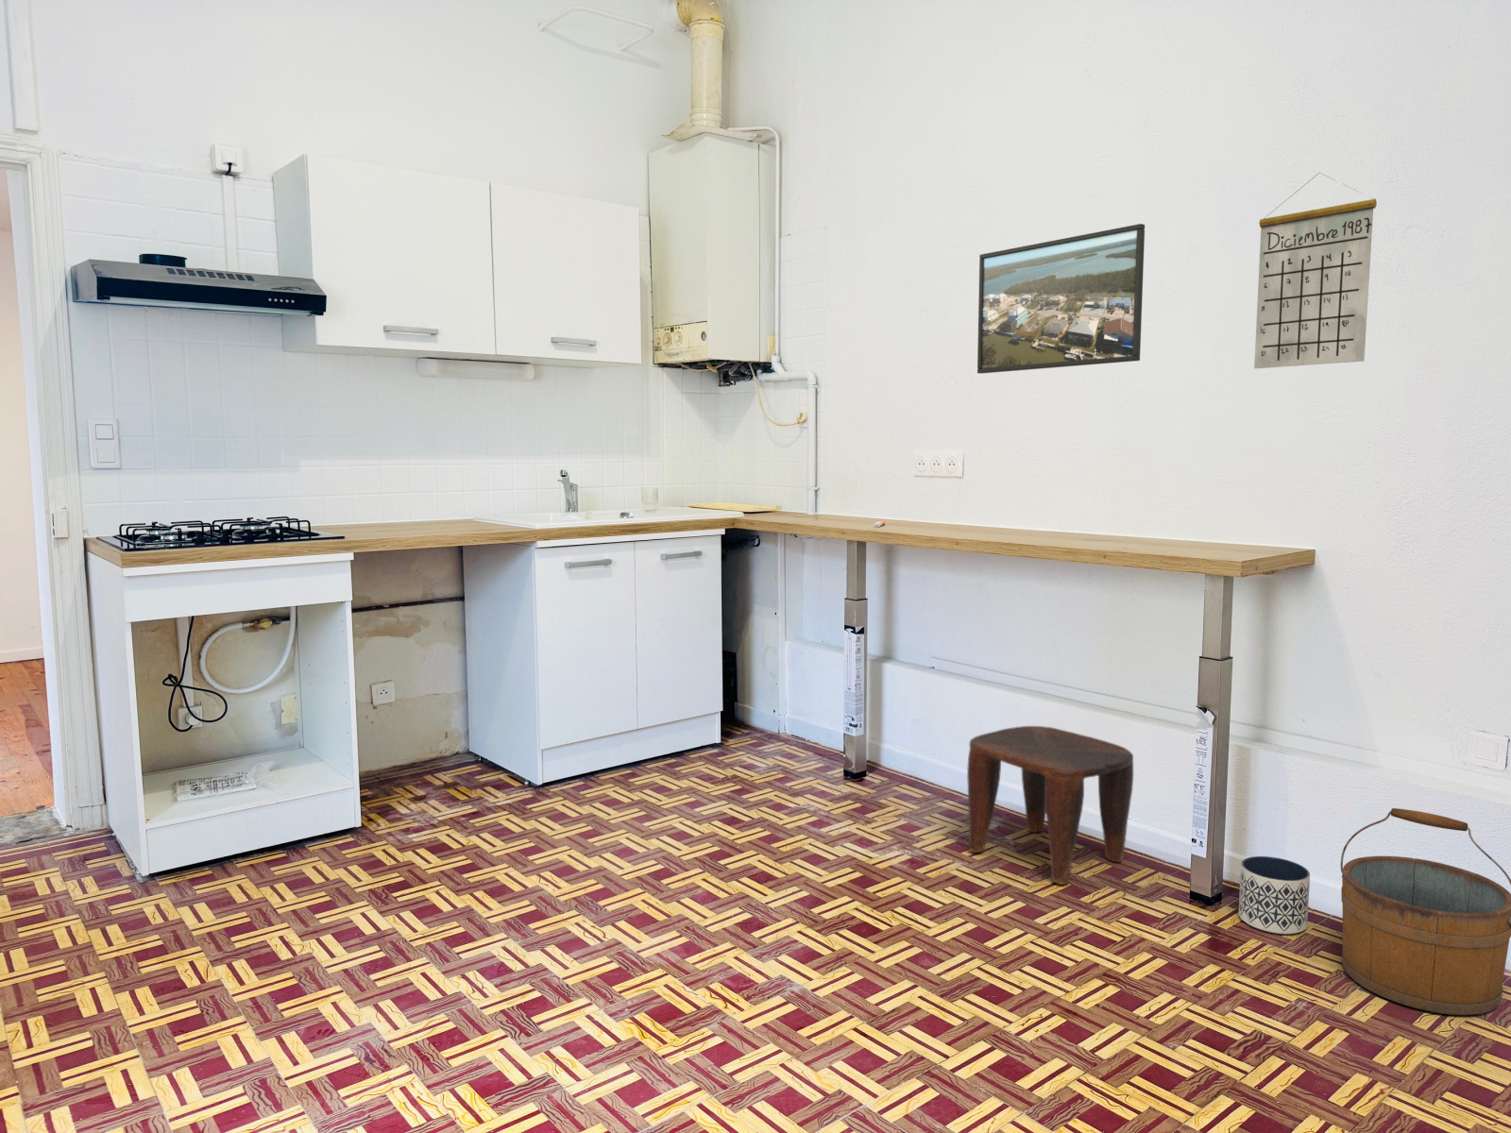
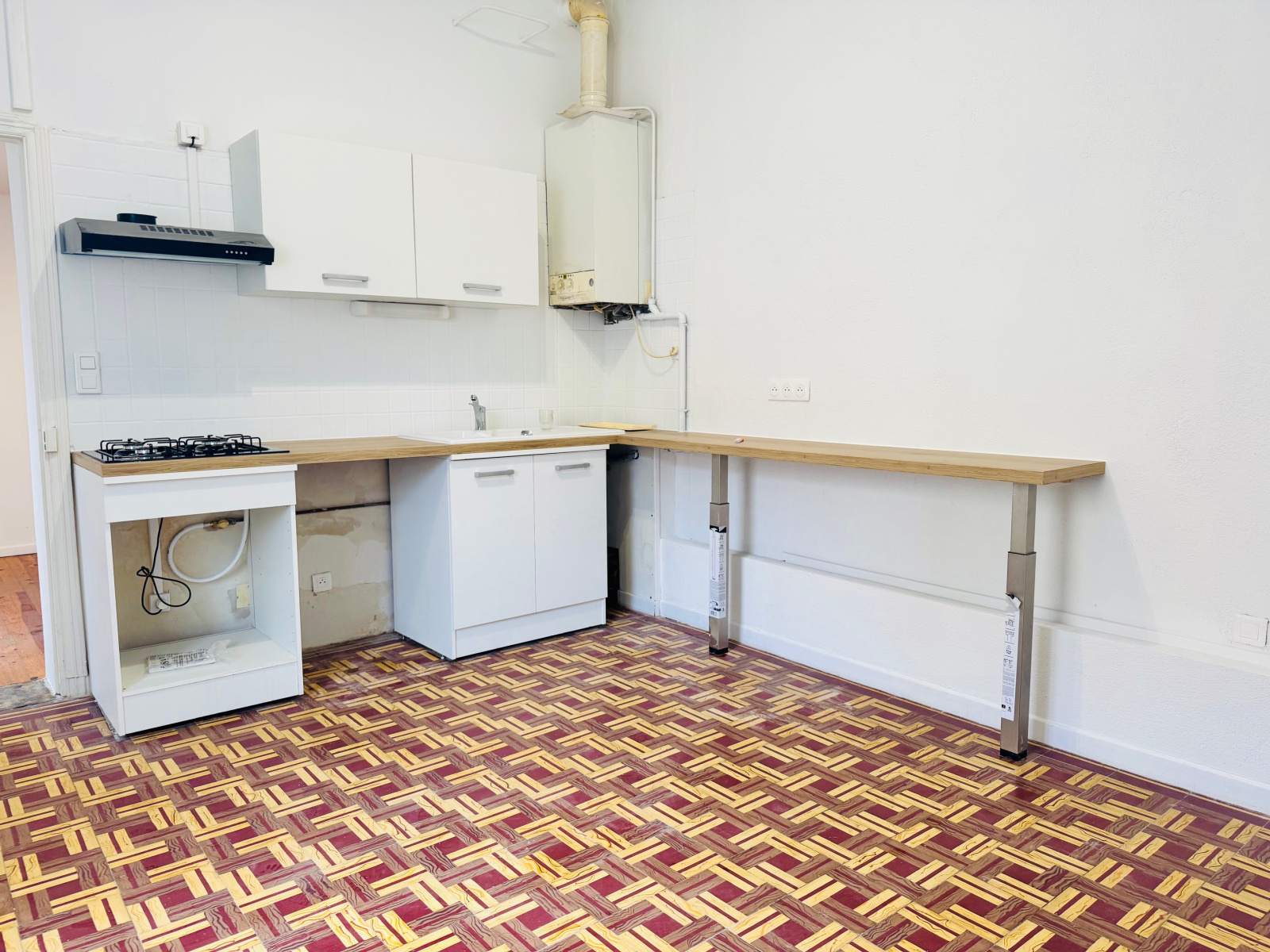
- stool (1047, 799)
- bucket (1423, 896)
- calendar (1312, 269)
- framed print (1055, 303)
- planter (1273, 894)
